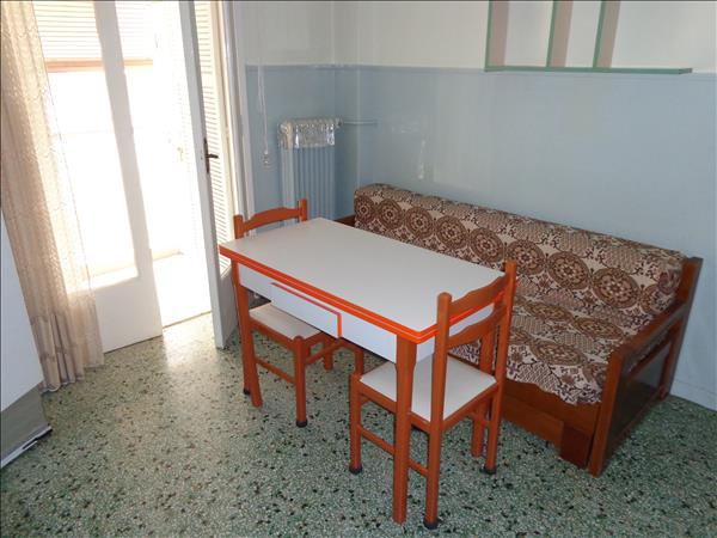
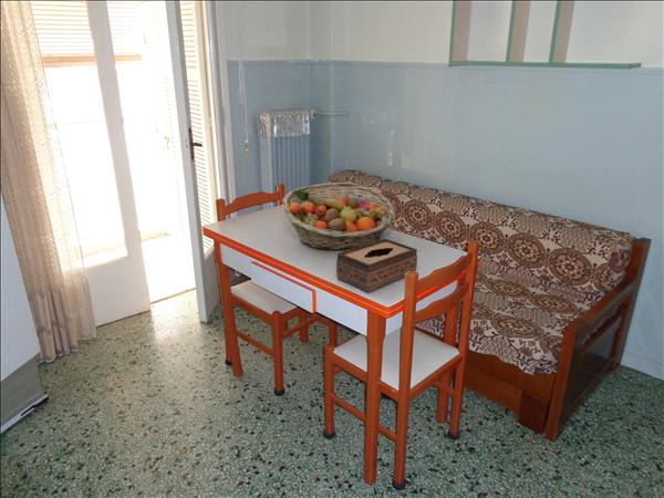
+ tissue box (376, 263)
+ fruit basket (339, 215)
